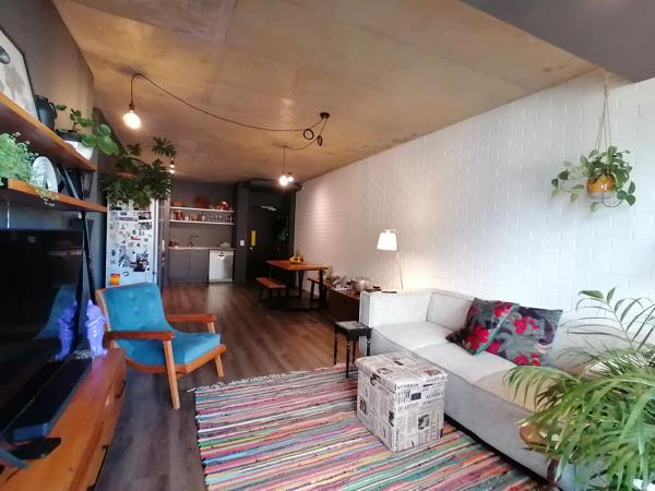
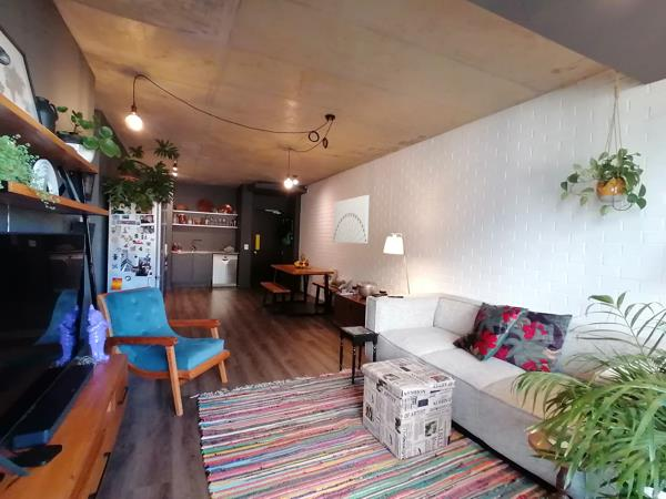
+ wall art (350, 221)
